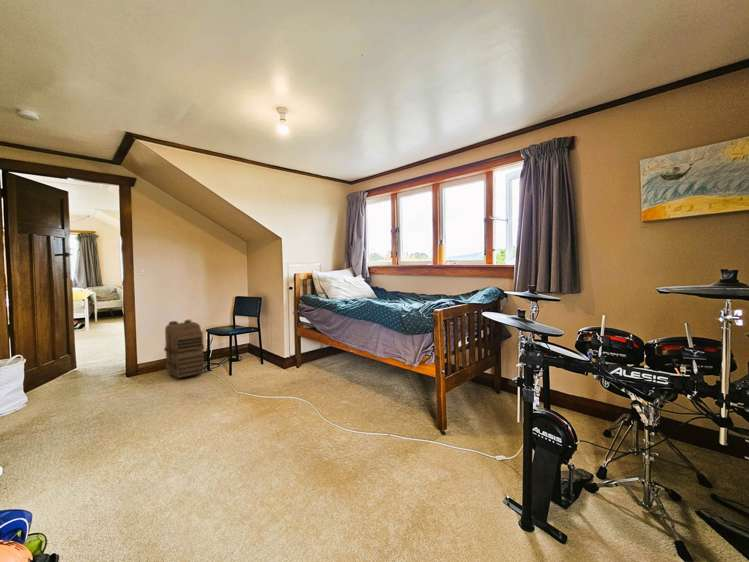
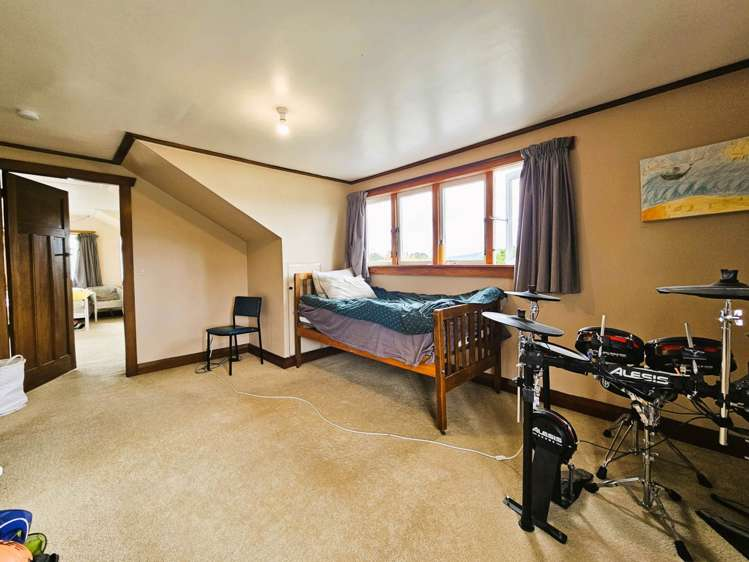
- backpack (184, 347)
